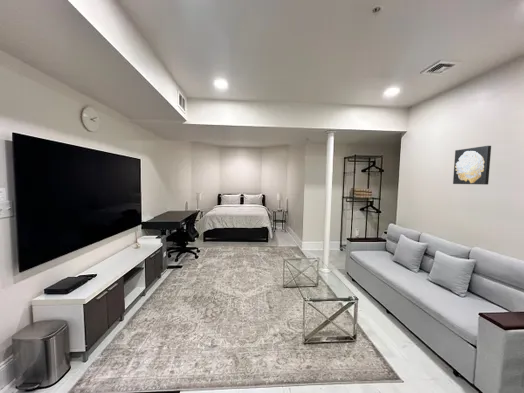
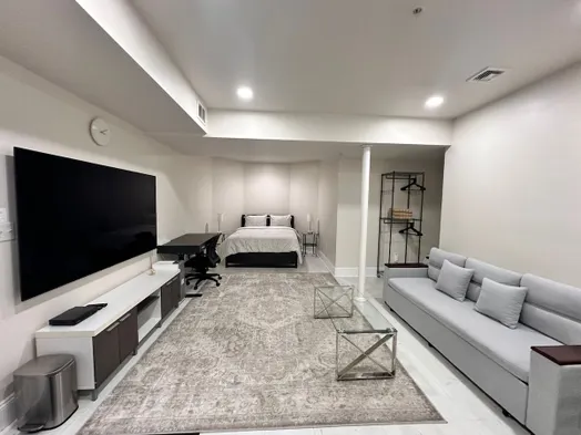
- wall art (470, 166)
